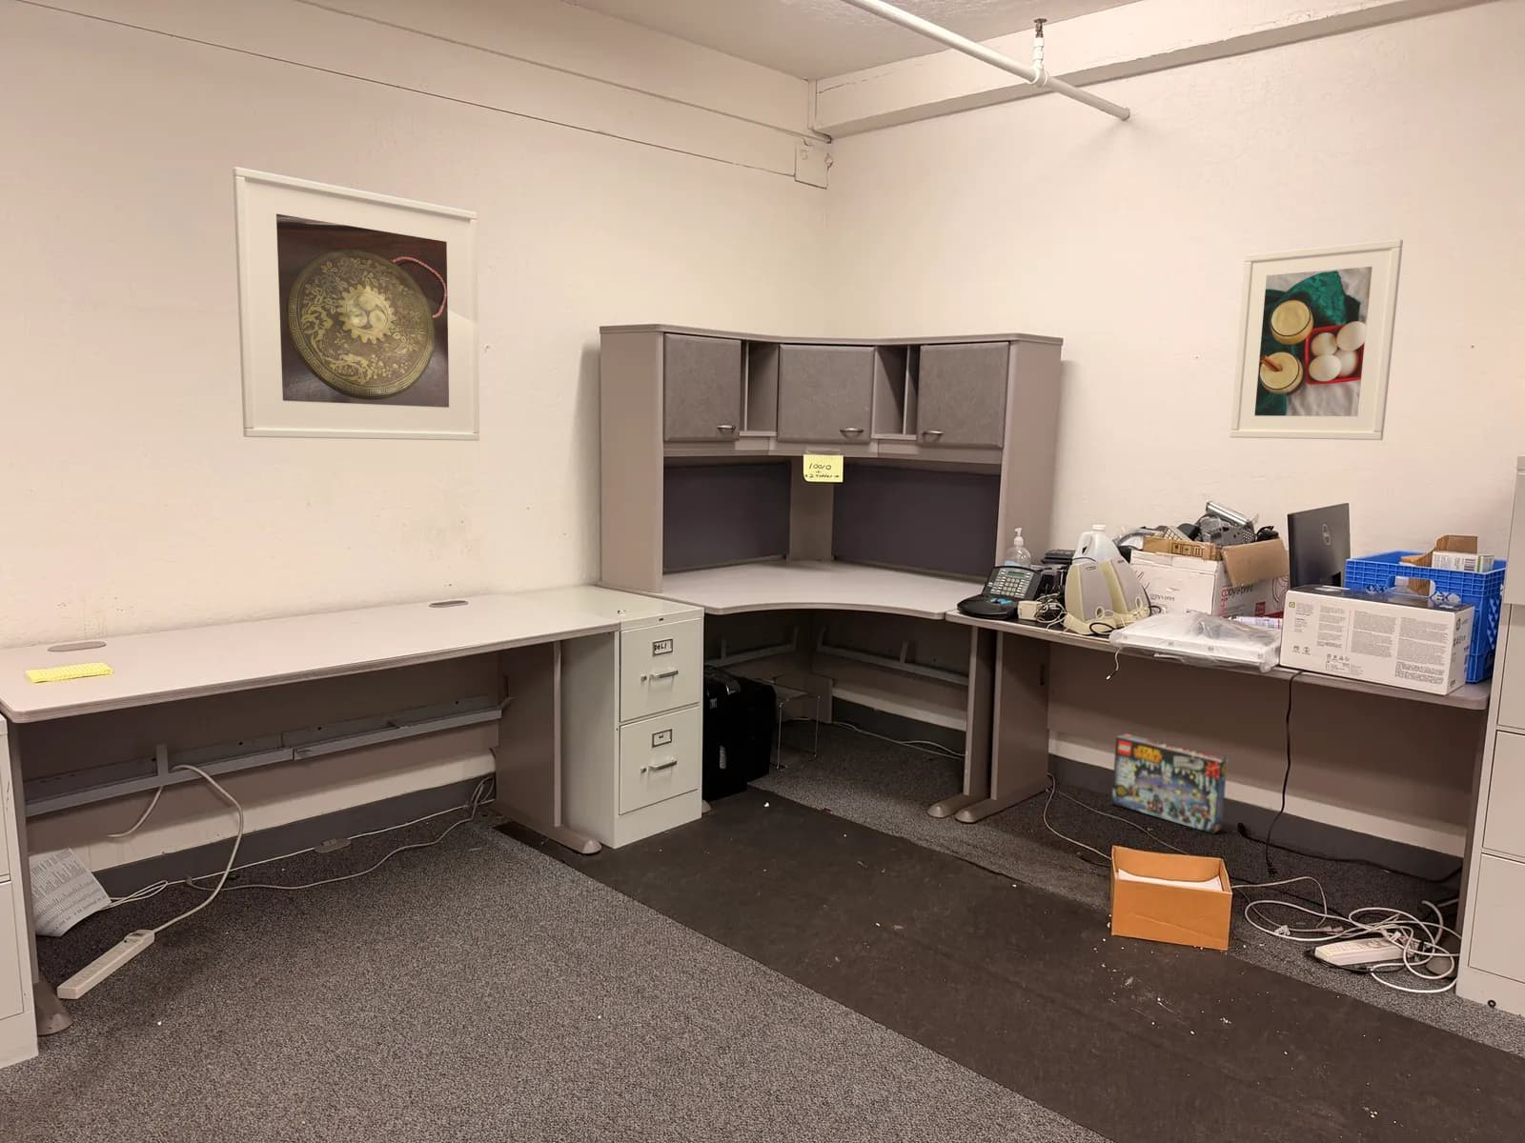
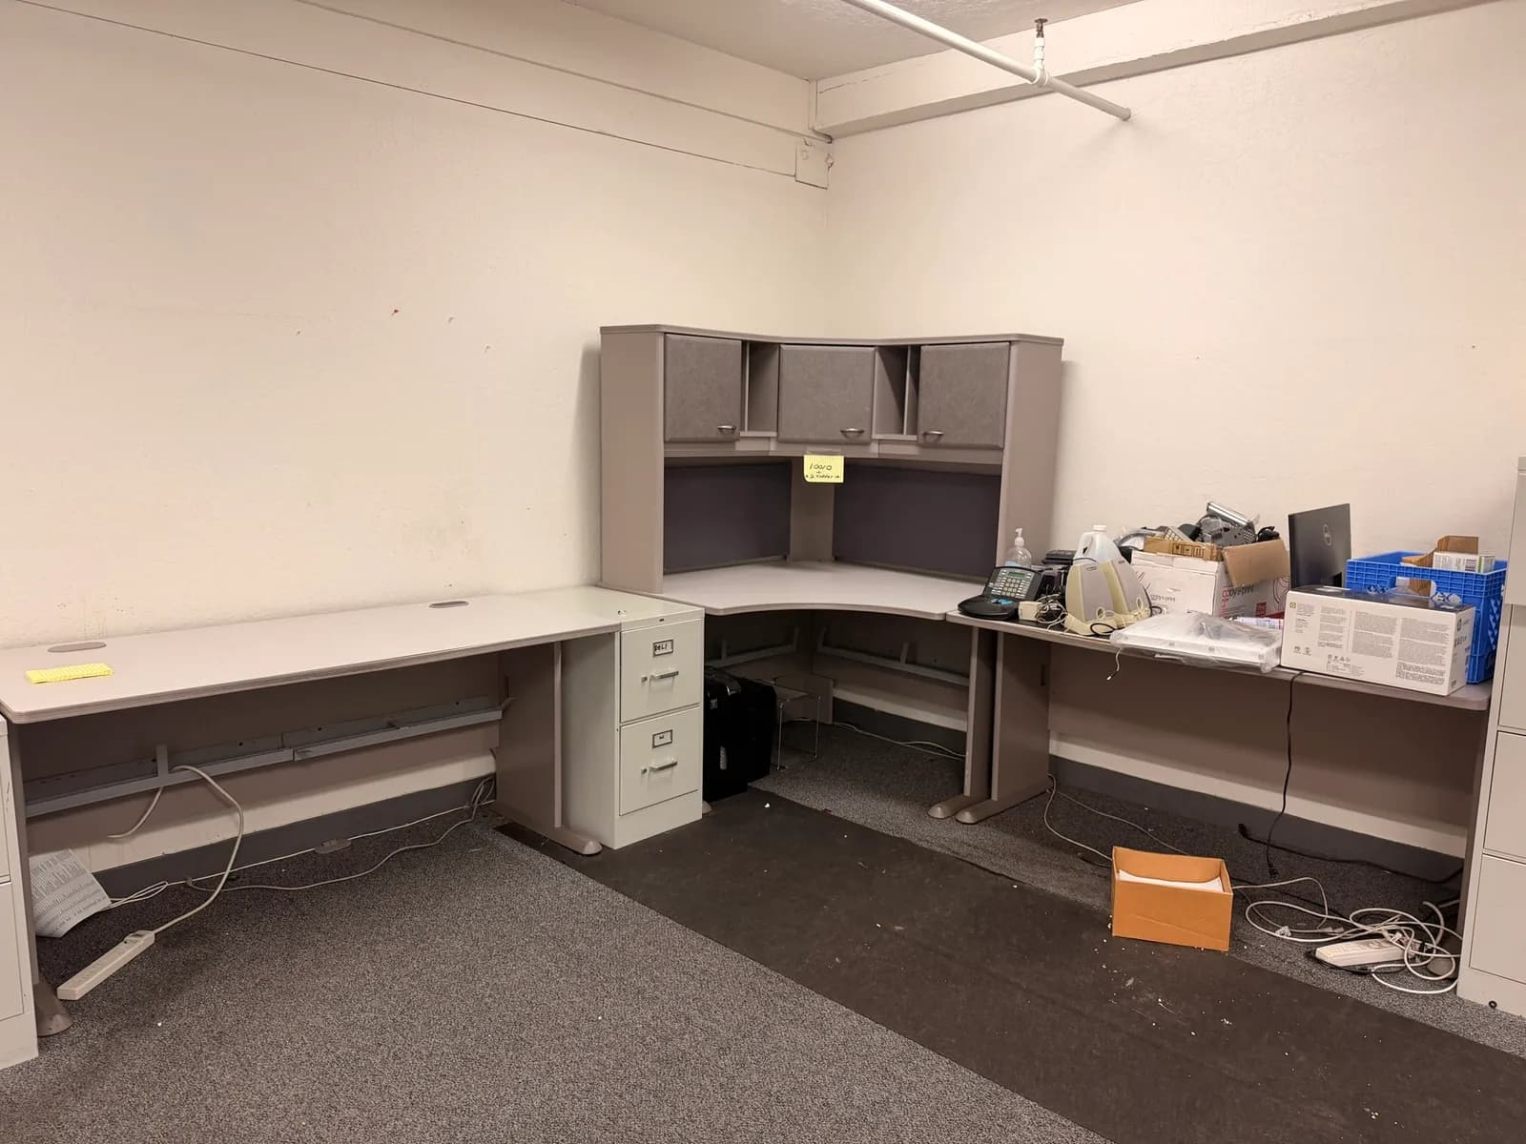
- box (1167, 782)
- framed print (367, 317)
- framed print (1311, 343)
